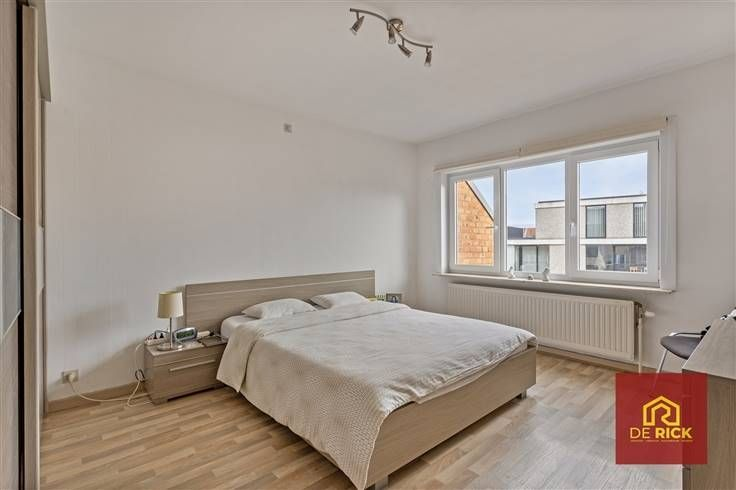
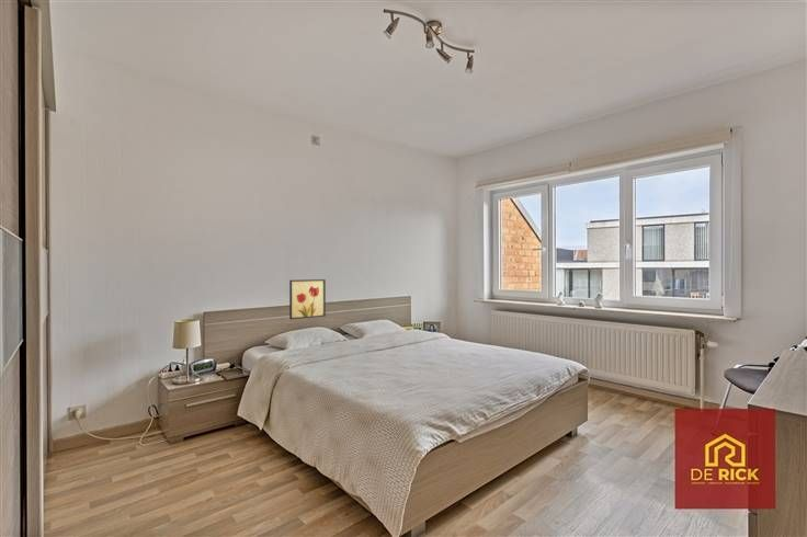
+ wall art (307, 298)
